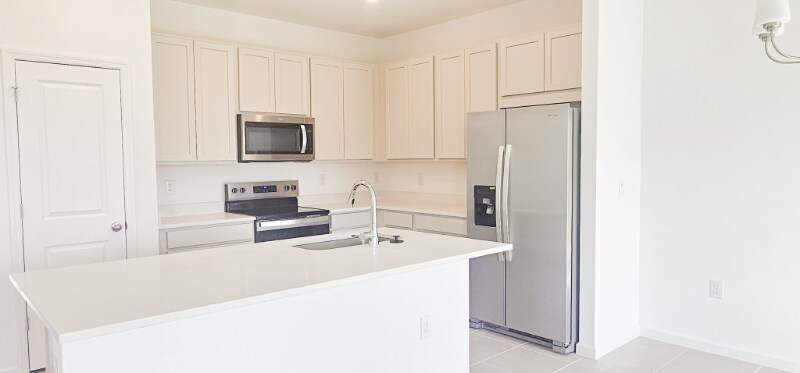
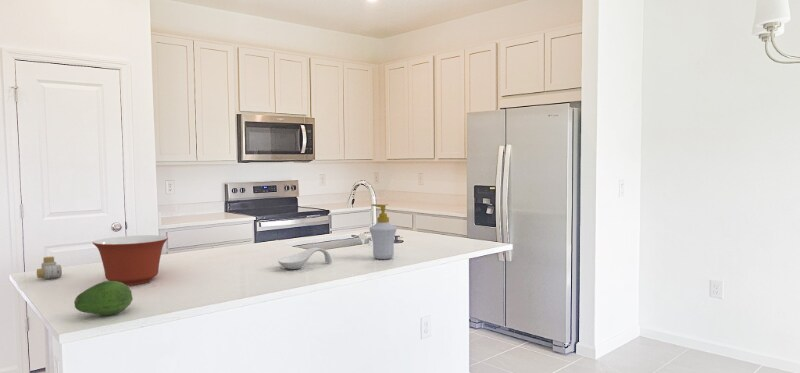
+ spoon rest (305, 257)
+ pill bottle (49, 267)
+ soap bottle (383, 231)
+ fruit (104, 298)
+ mixing bowl (131, 260)
